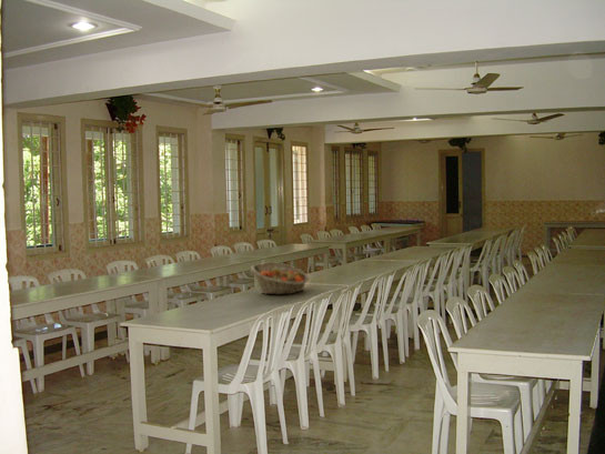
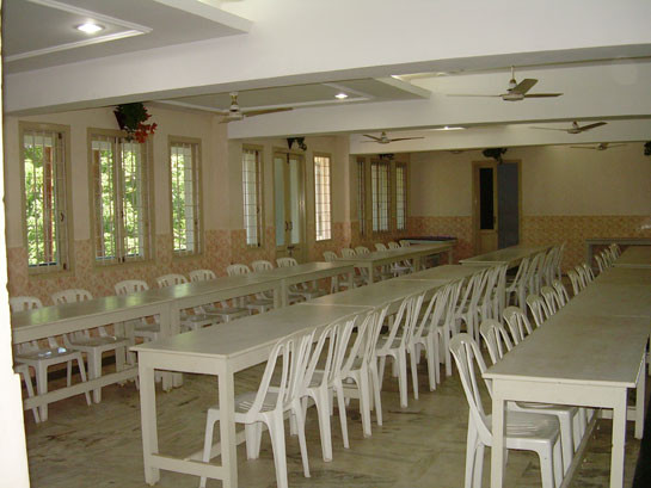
- fruit basket (280, 278)
